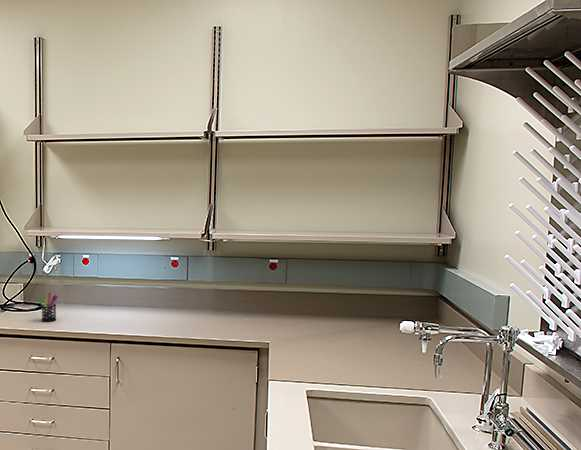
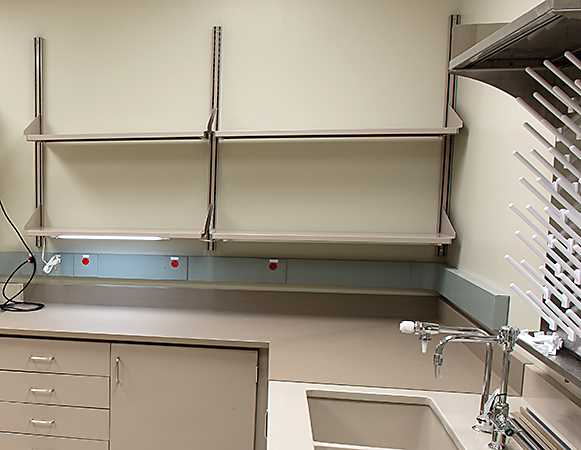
- pen holder (47, 307)
